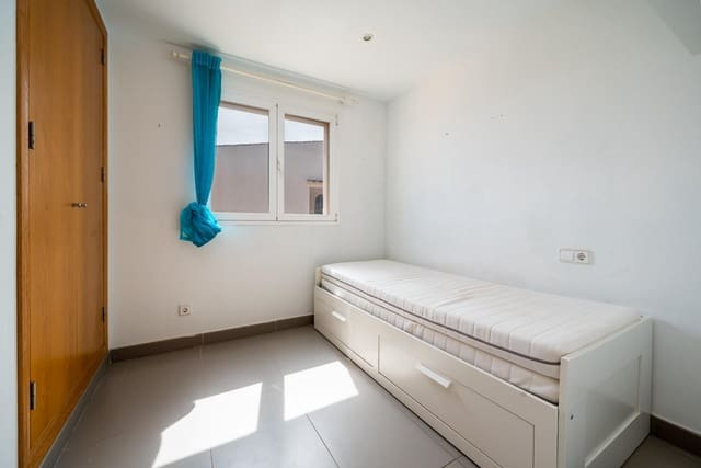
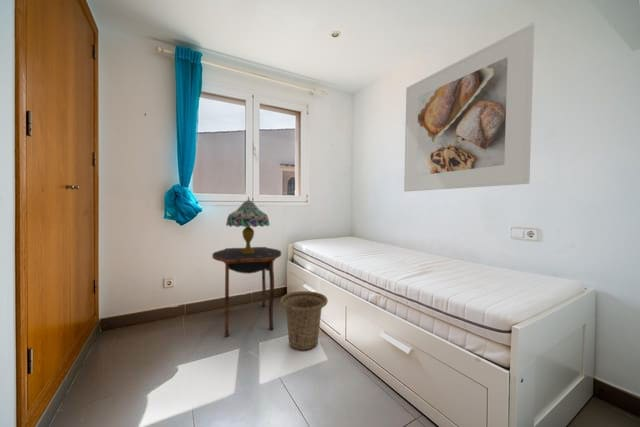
+ side table (247, 273)
+ table lamp (248, 224)
+ basket (303, 320)
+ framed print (455, 125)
